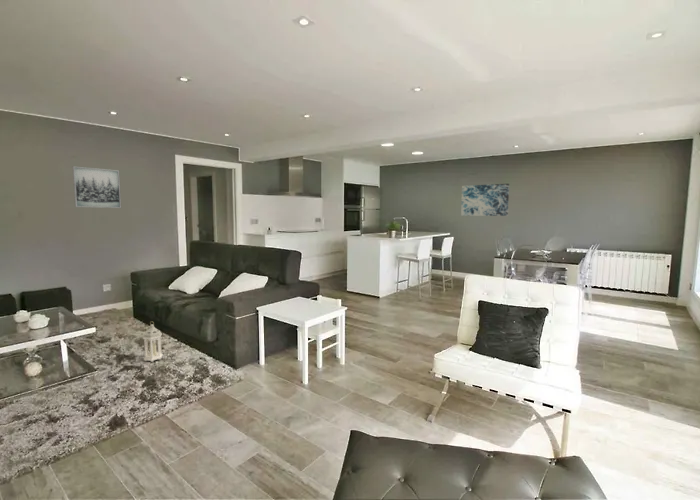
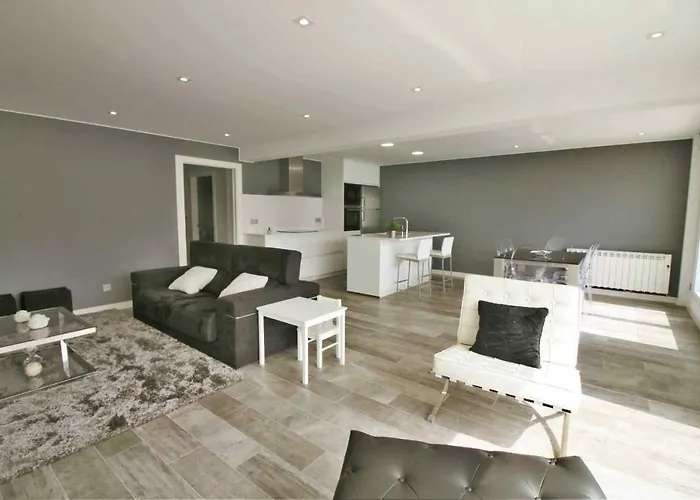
- lantern (152, 340)
- wall art (484, 200)
- wall art (97, 188)
